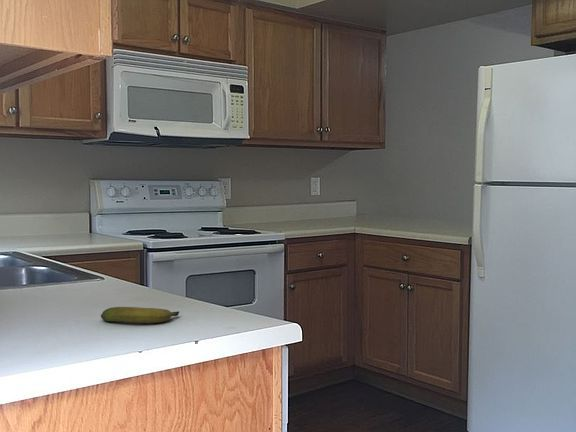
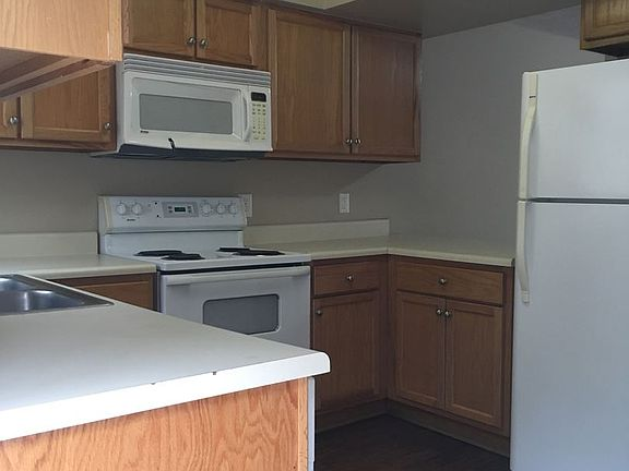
- banana (143, 312)
